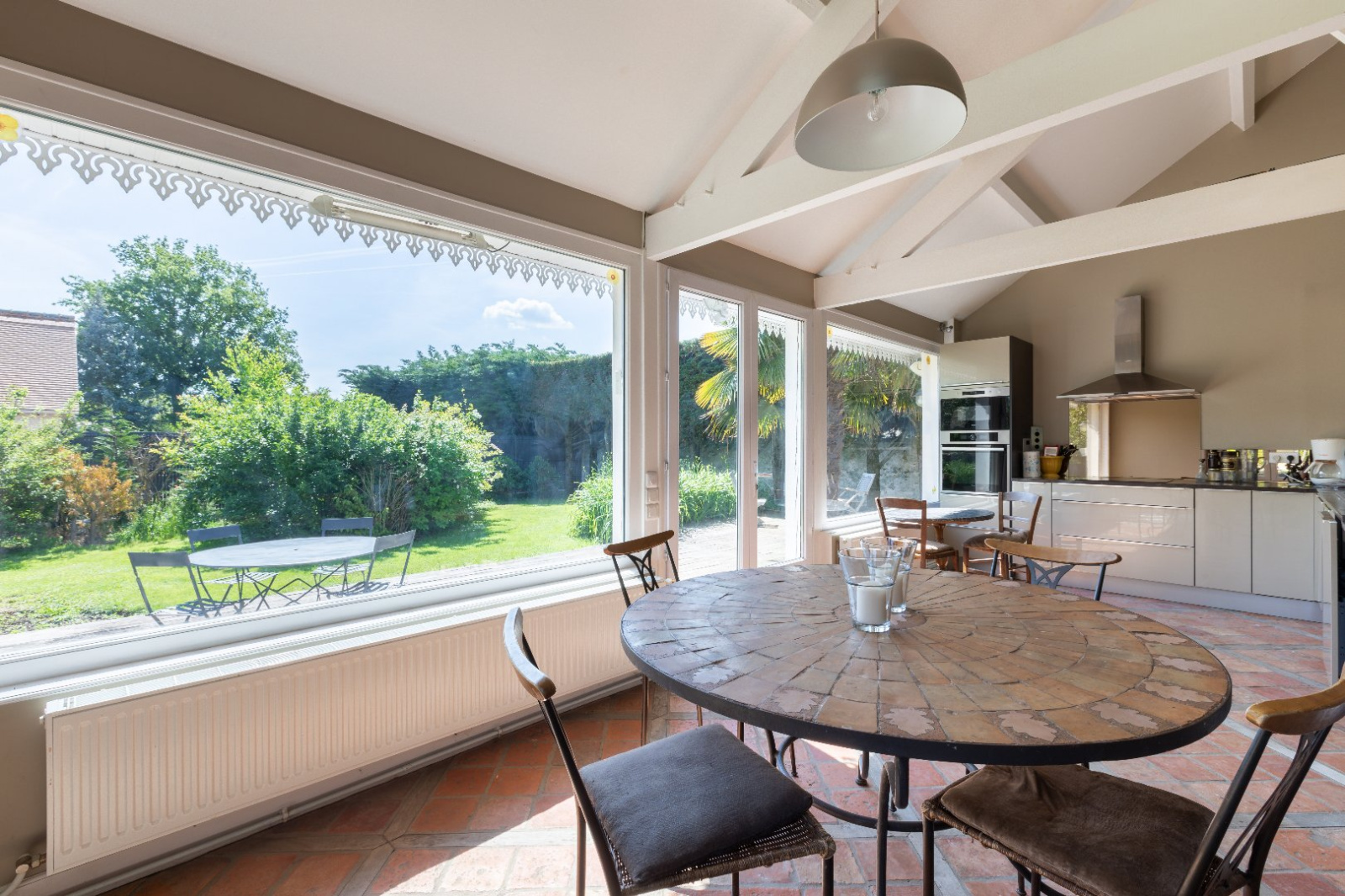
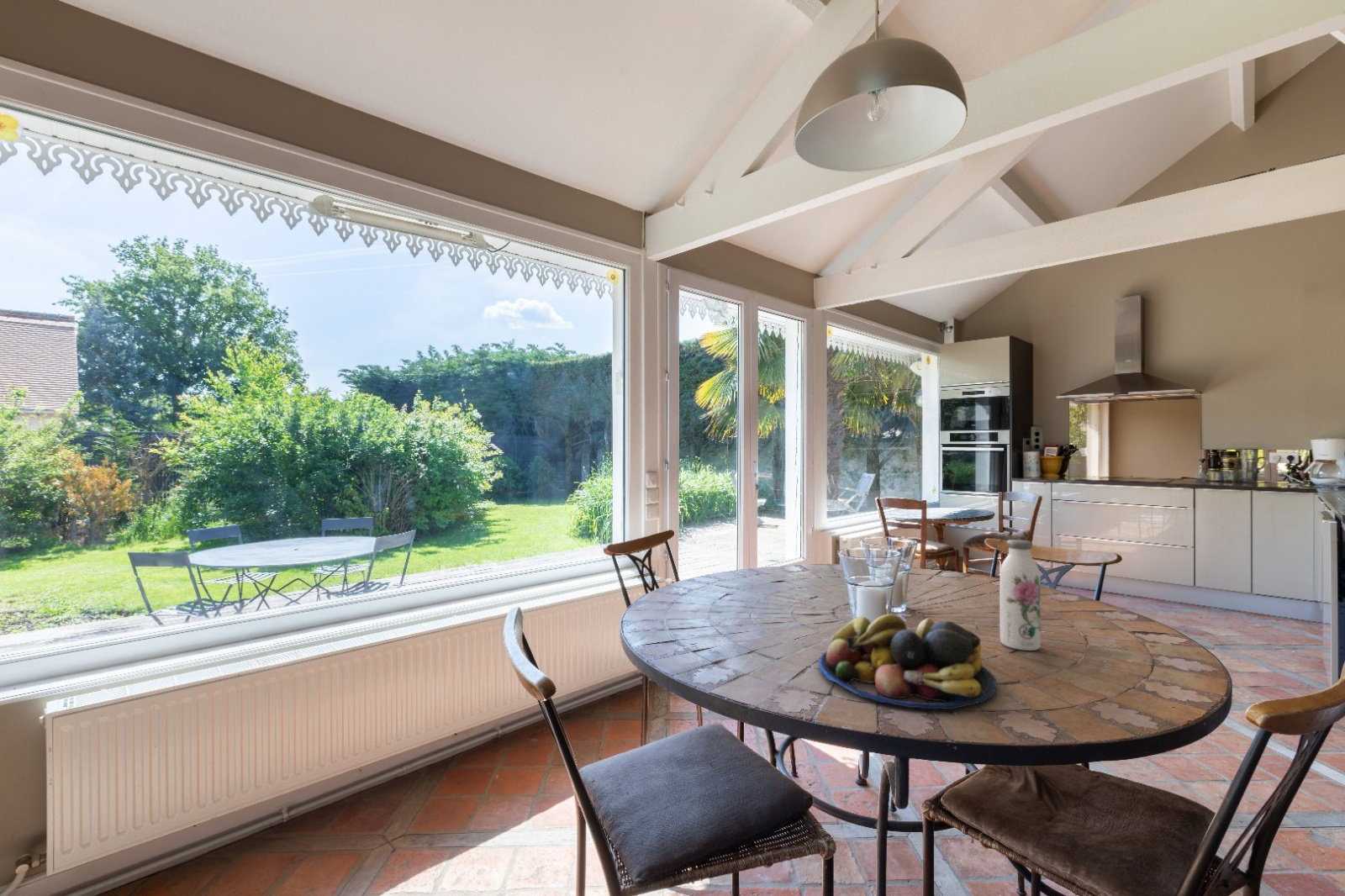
+ fruit bowl (901, 643)
+ water bottle (1020, 593)
